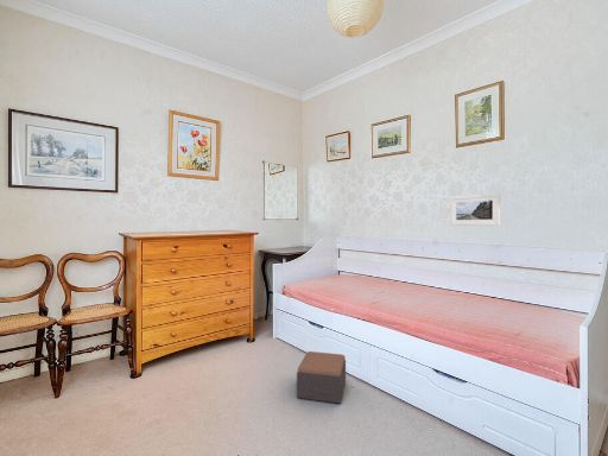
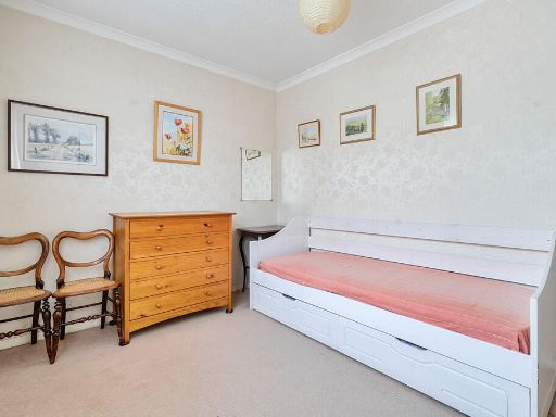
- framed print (474, 210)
- footstool (322, 374)
